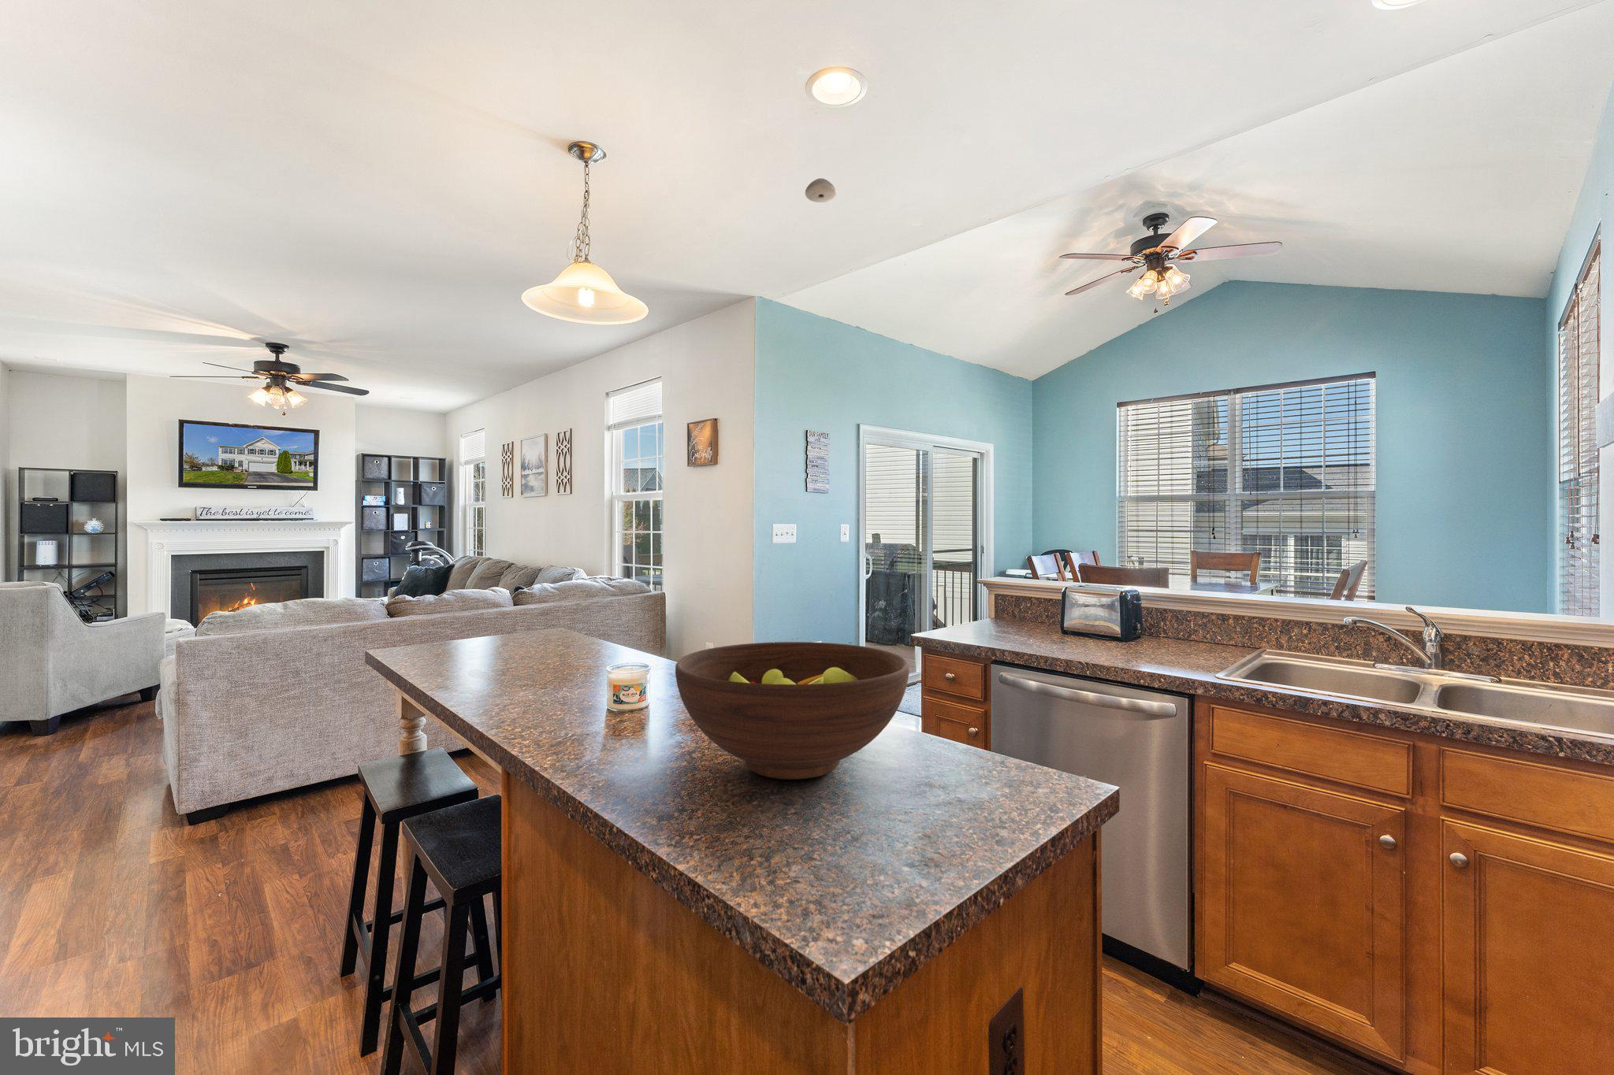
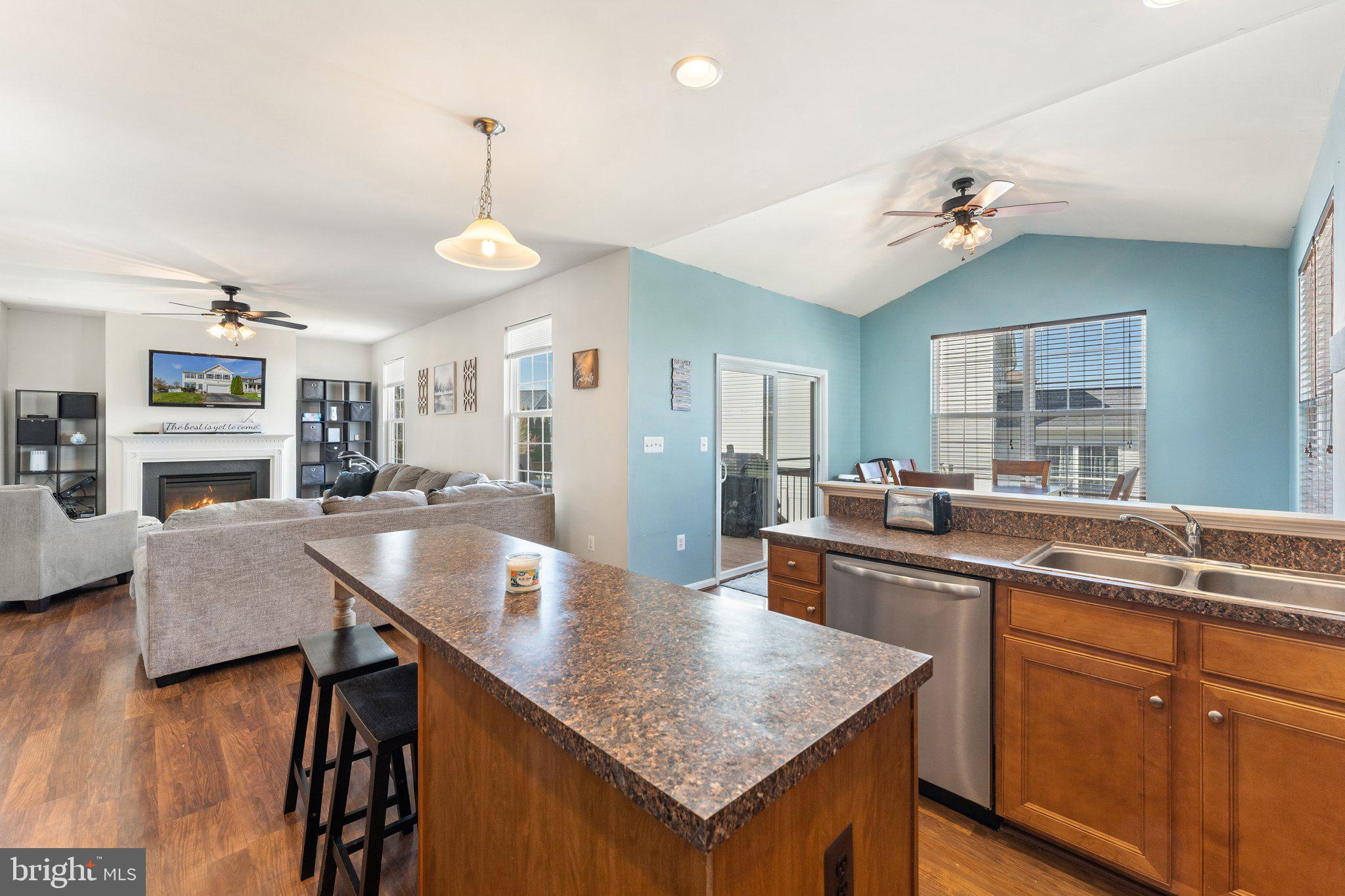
- fruit bowl (792, 713)
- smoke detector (821, 188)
